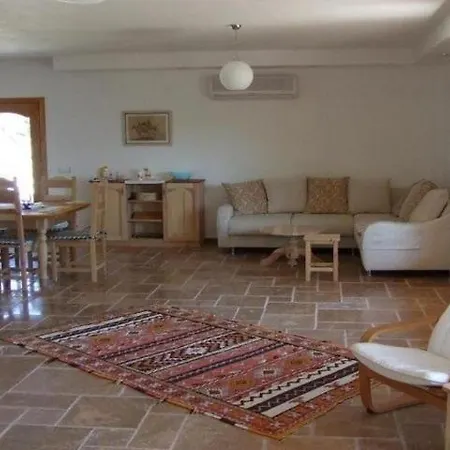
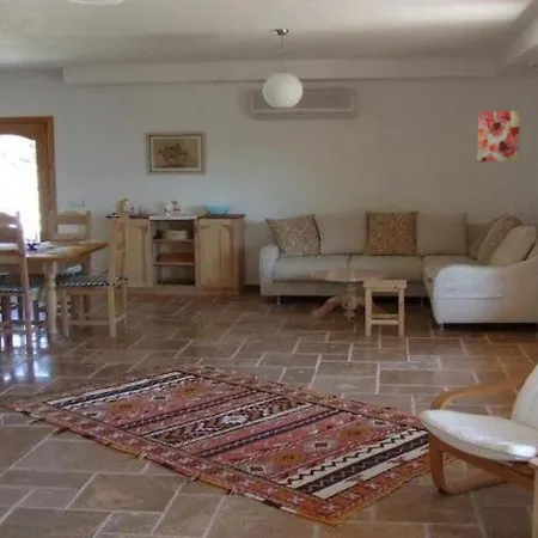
+ wall art (497, 136)
